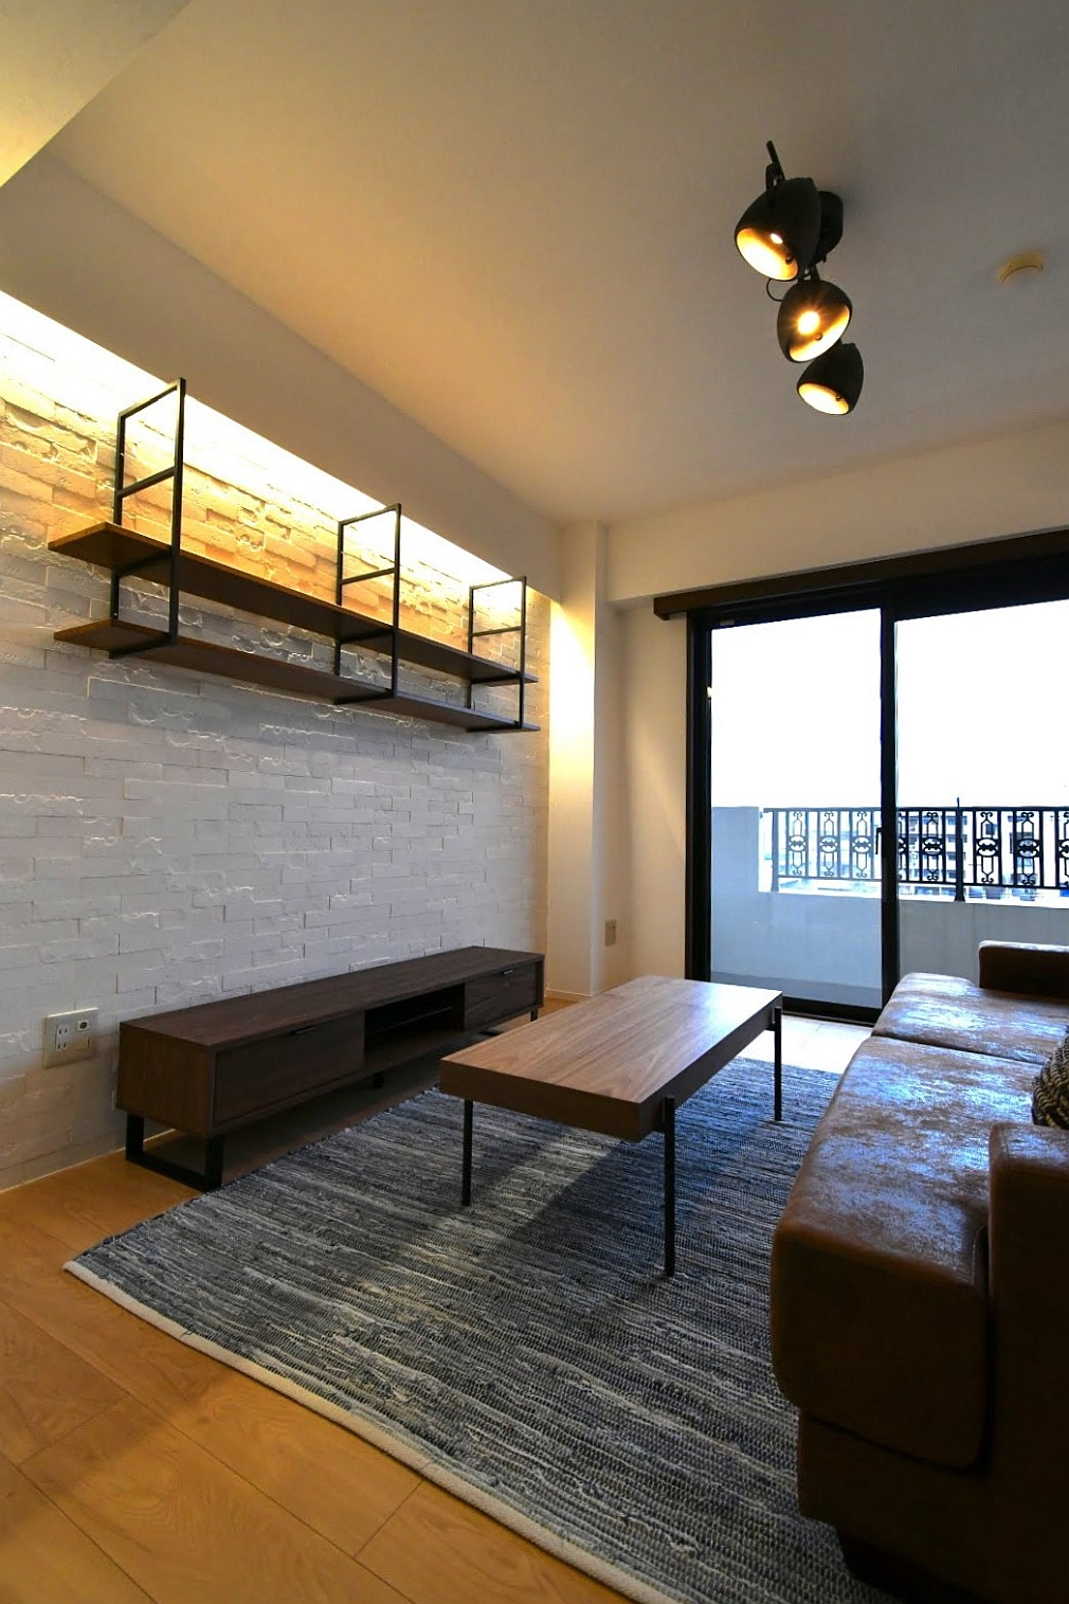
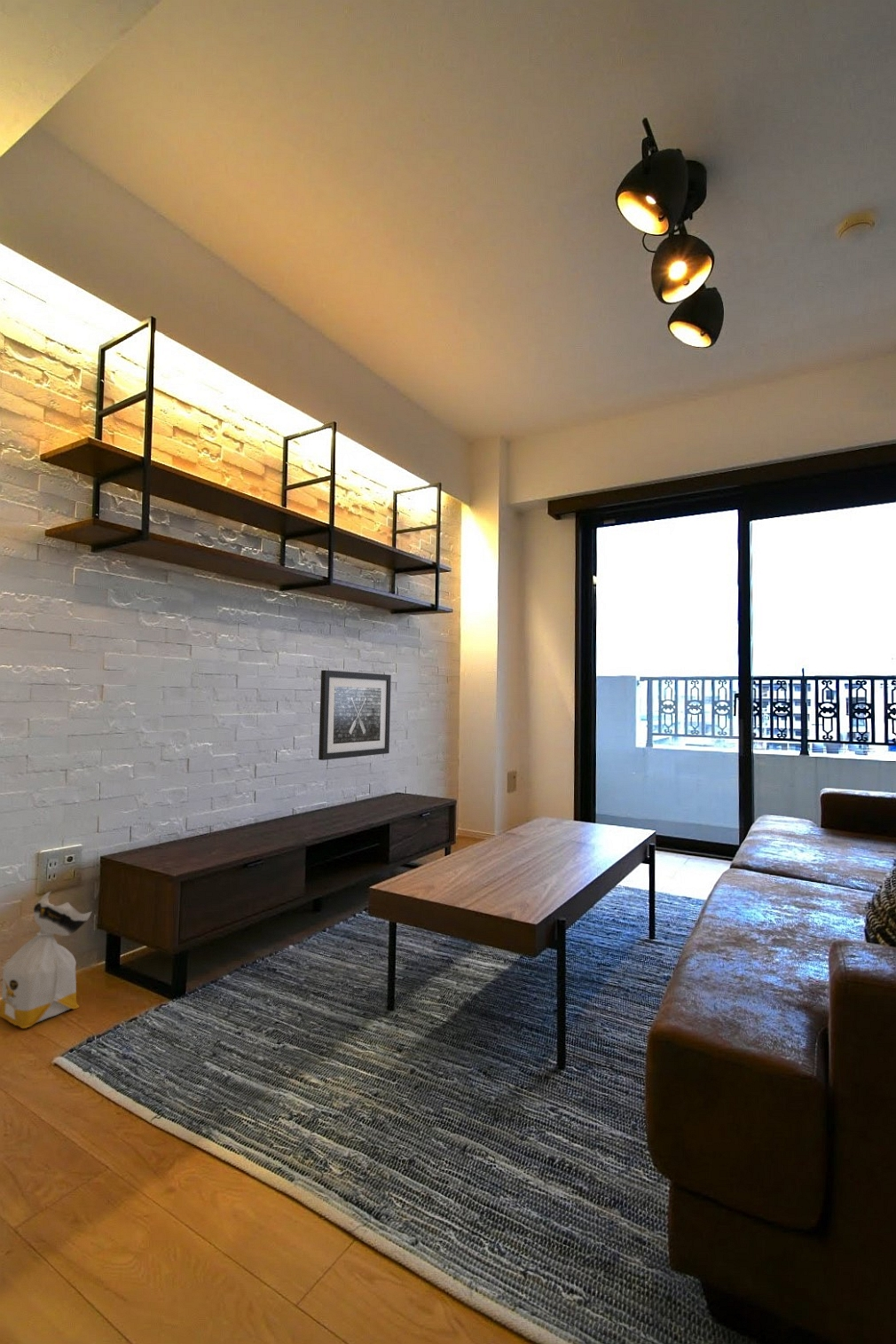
+ bag (43, 952)
+ wall art (357, 714)
